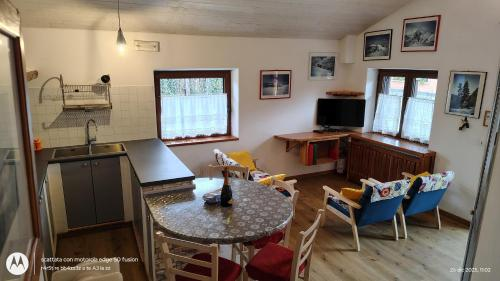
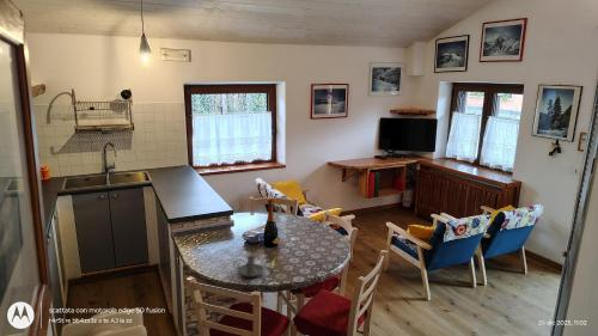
+ candle holder (248, 264)
